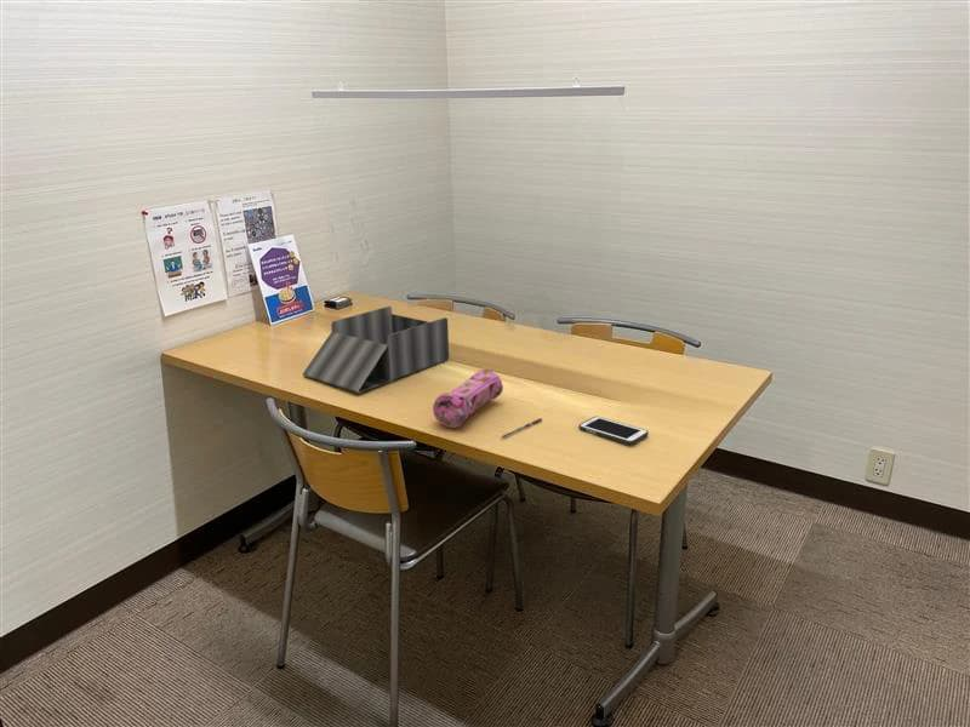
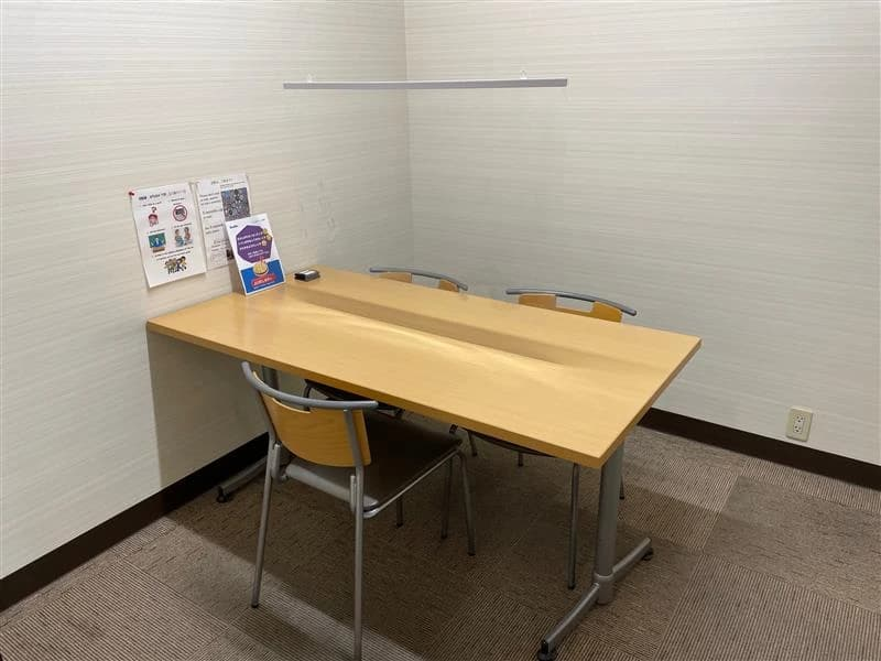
- desk organizer (376, 345)
- pen (521, 428)
- cell phone (612, 429)
- pencil case (469, 396)
